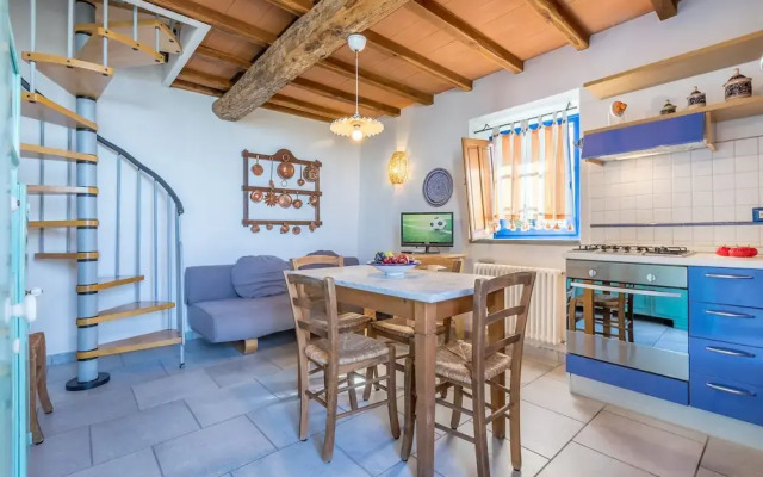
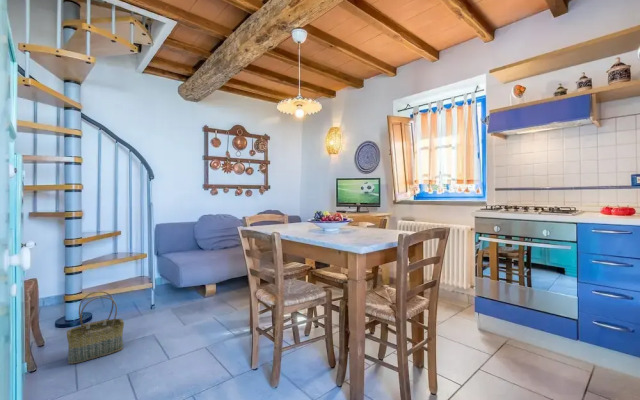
+ basket (96, 323)
